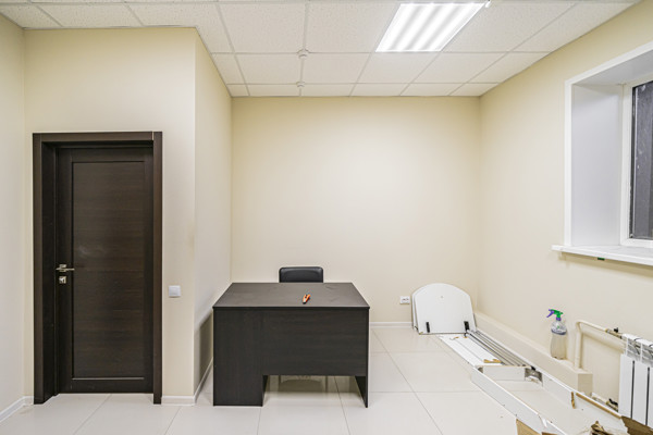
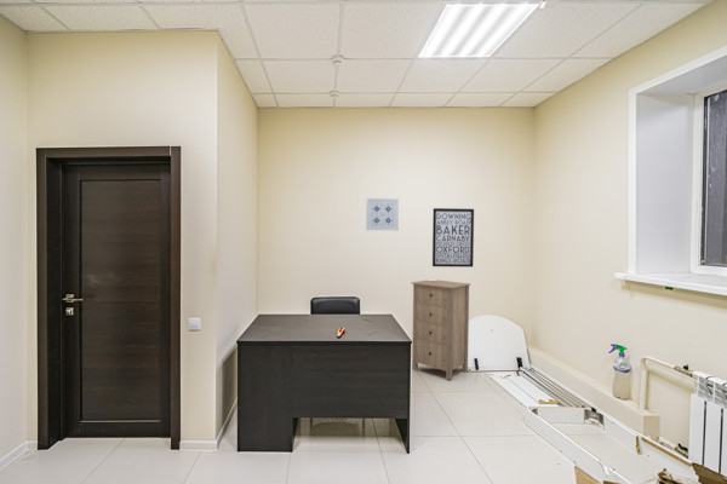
+ wall art (382, 214)
+ storage cabinet (440, 327)
+ wall art (453, 237)
